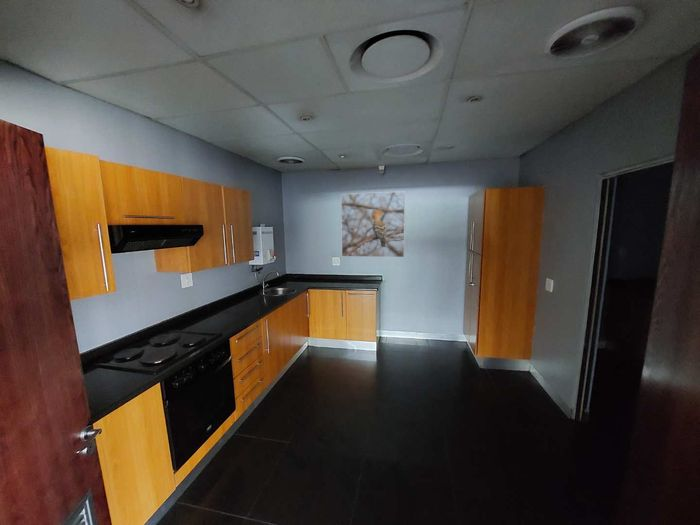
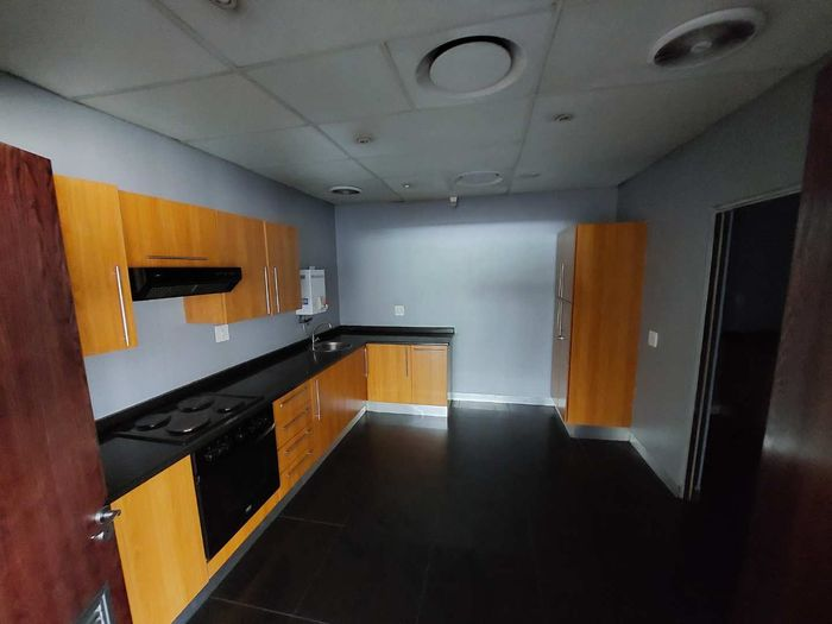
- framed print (372, 225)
